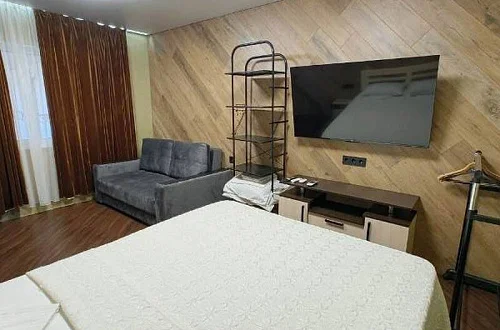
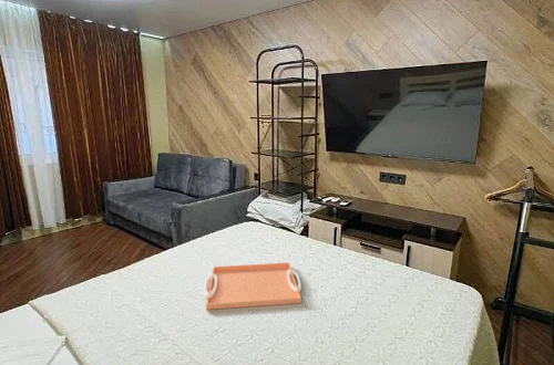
+ serving tray (253, 282)
